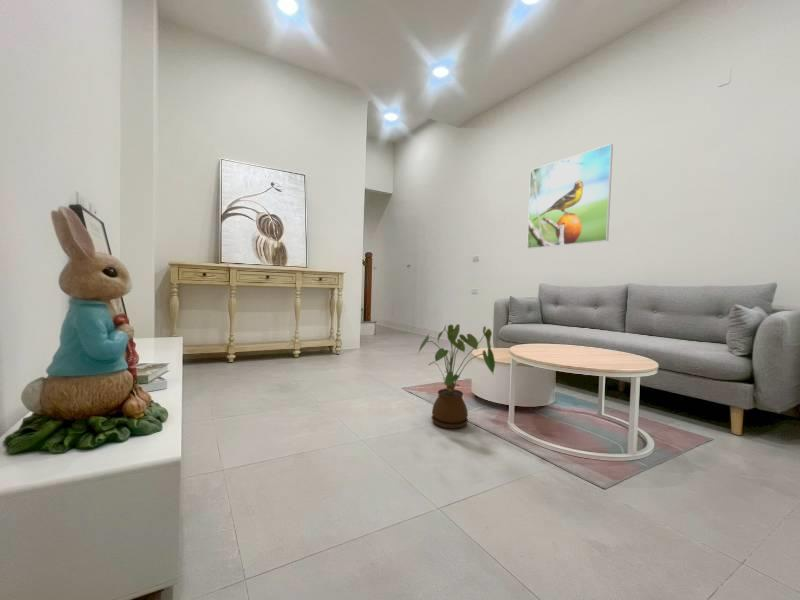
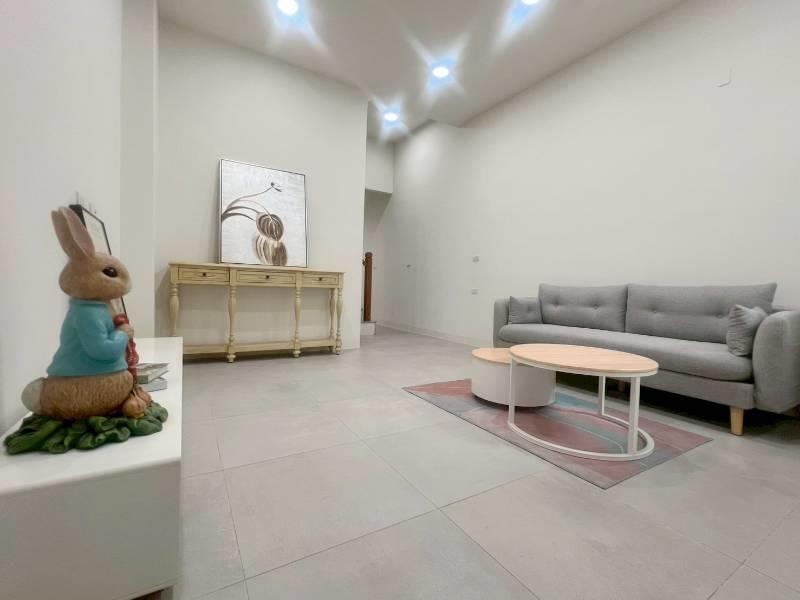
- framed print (565, 202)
- house plant (458, 375)
